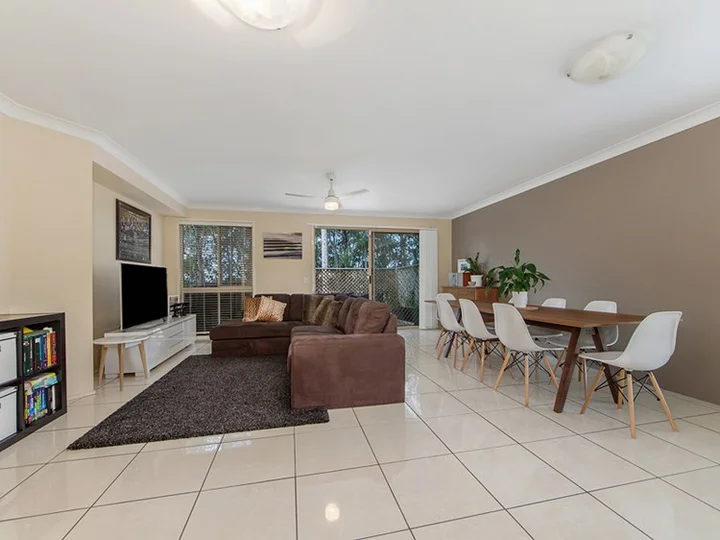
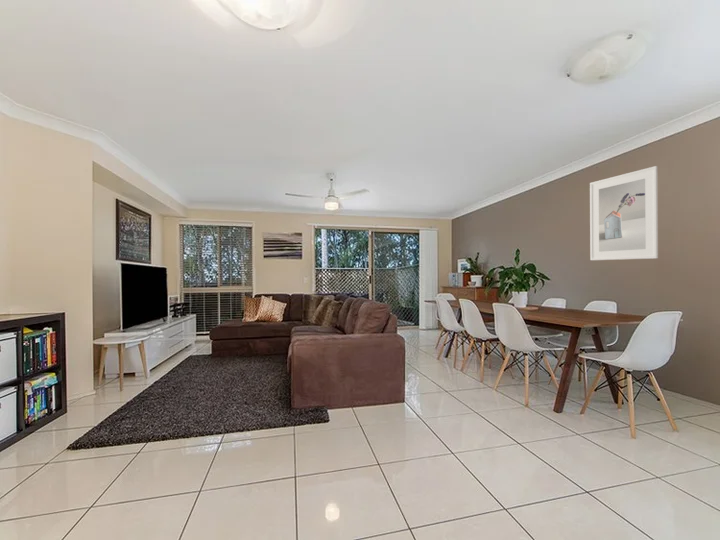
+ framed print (621, 217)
